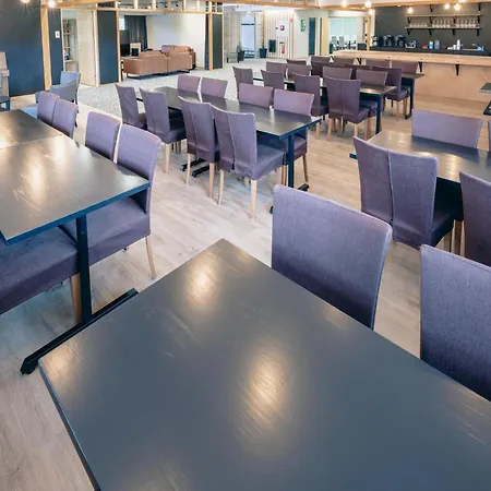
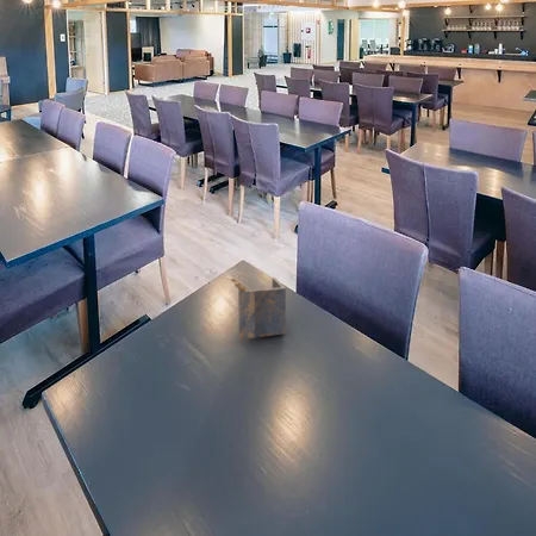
+ napkin holder (256, 303)
